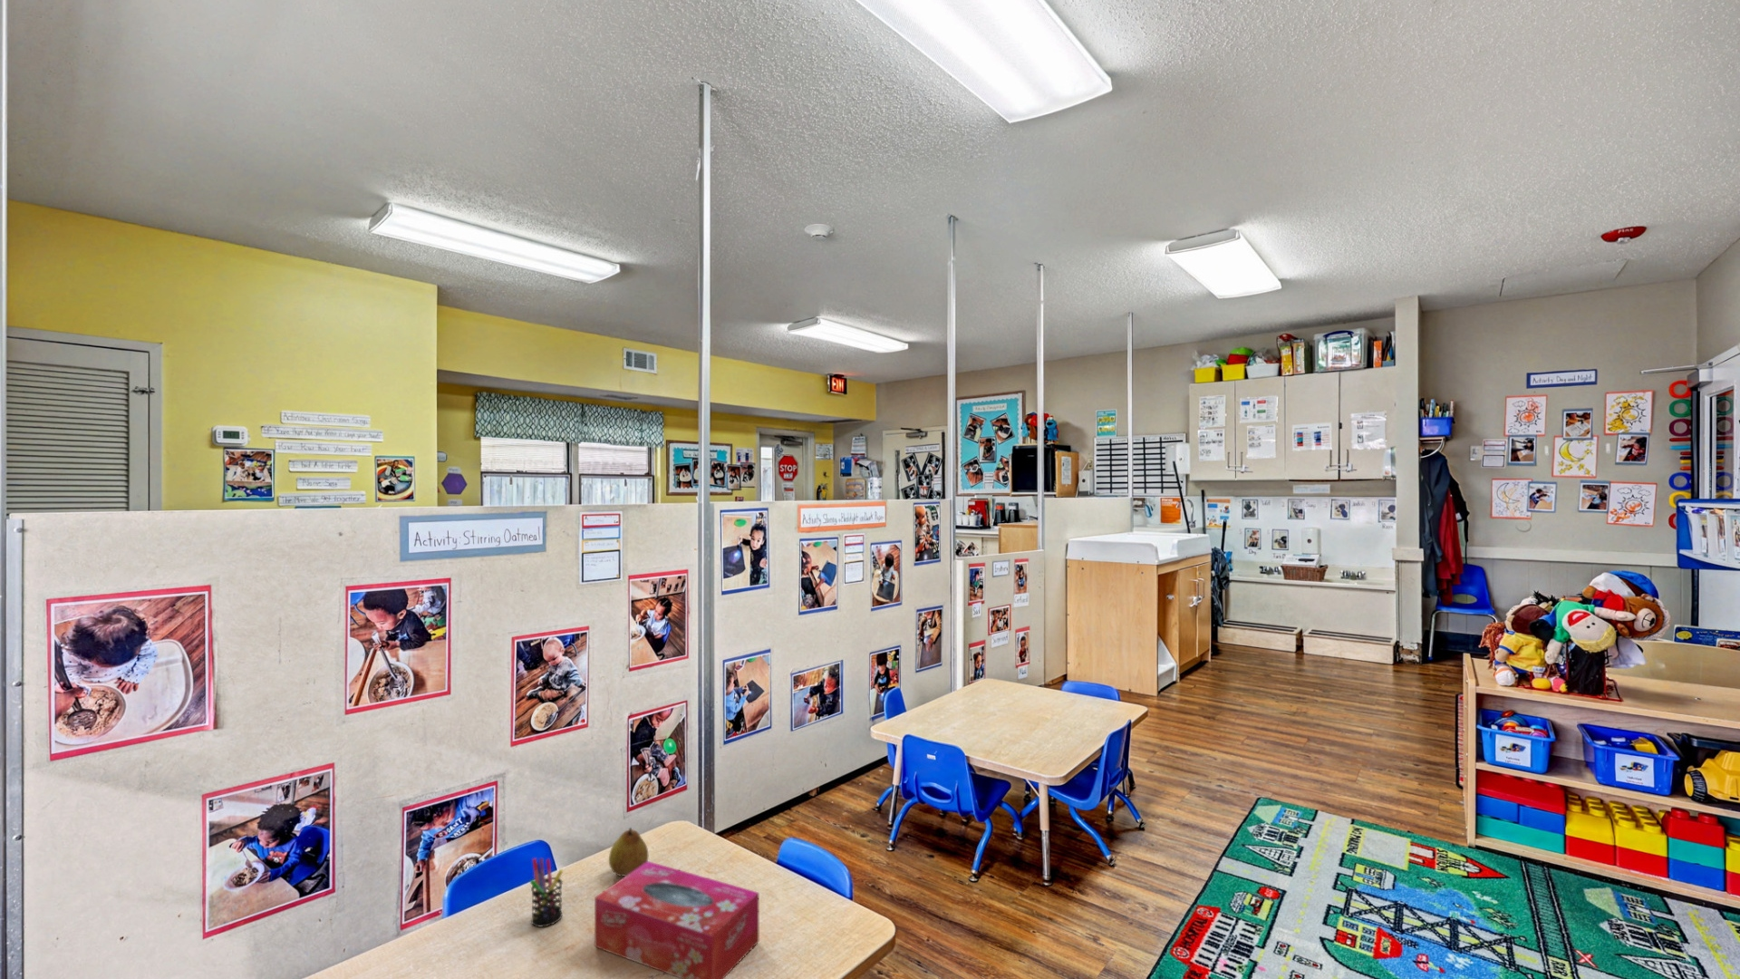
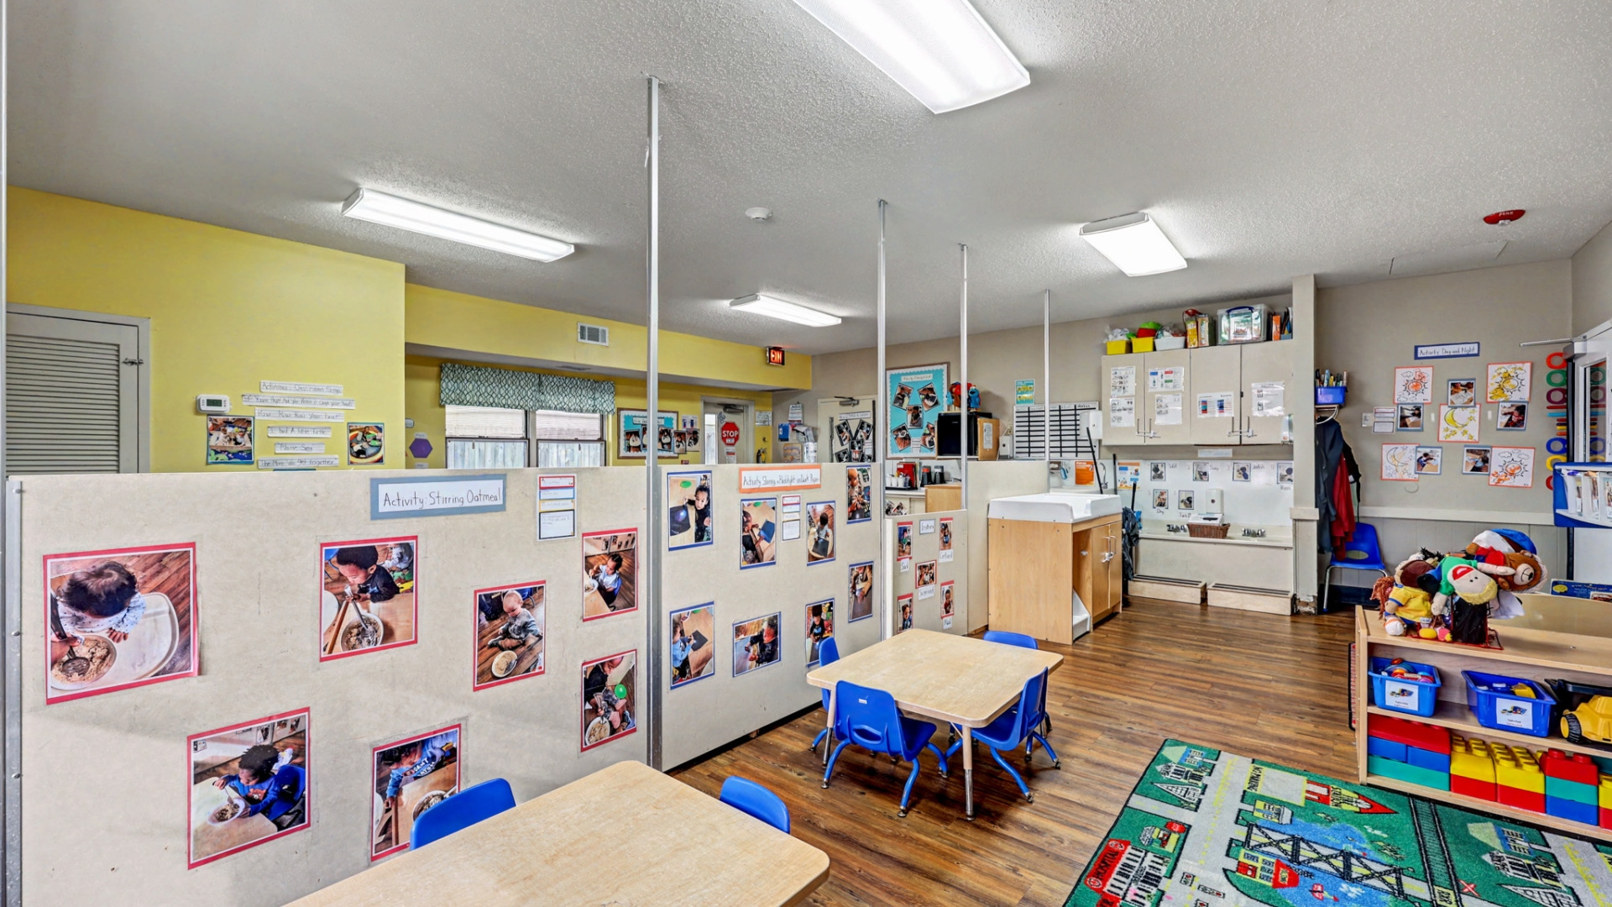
- pen holder (543, 891)
- tissue box (676, 919)
- fruit (629, 848)
